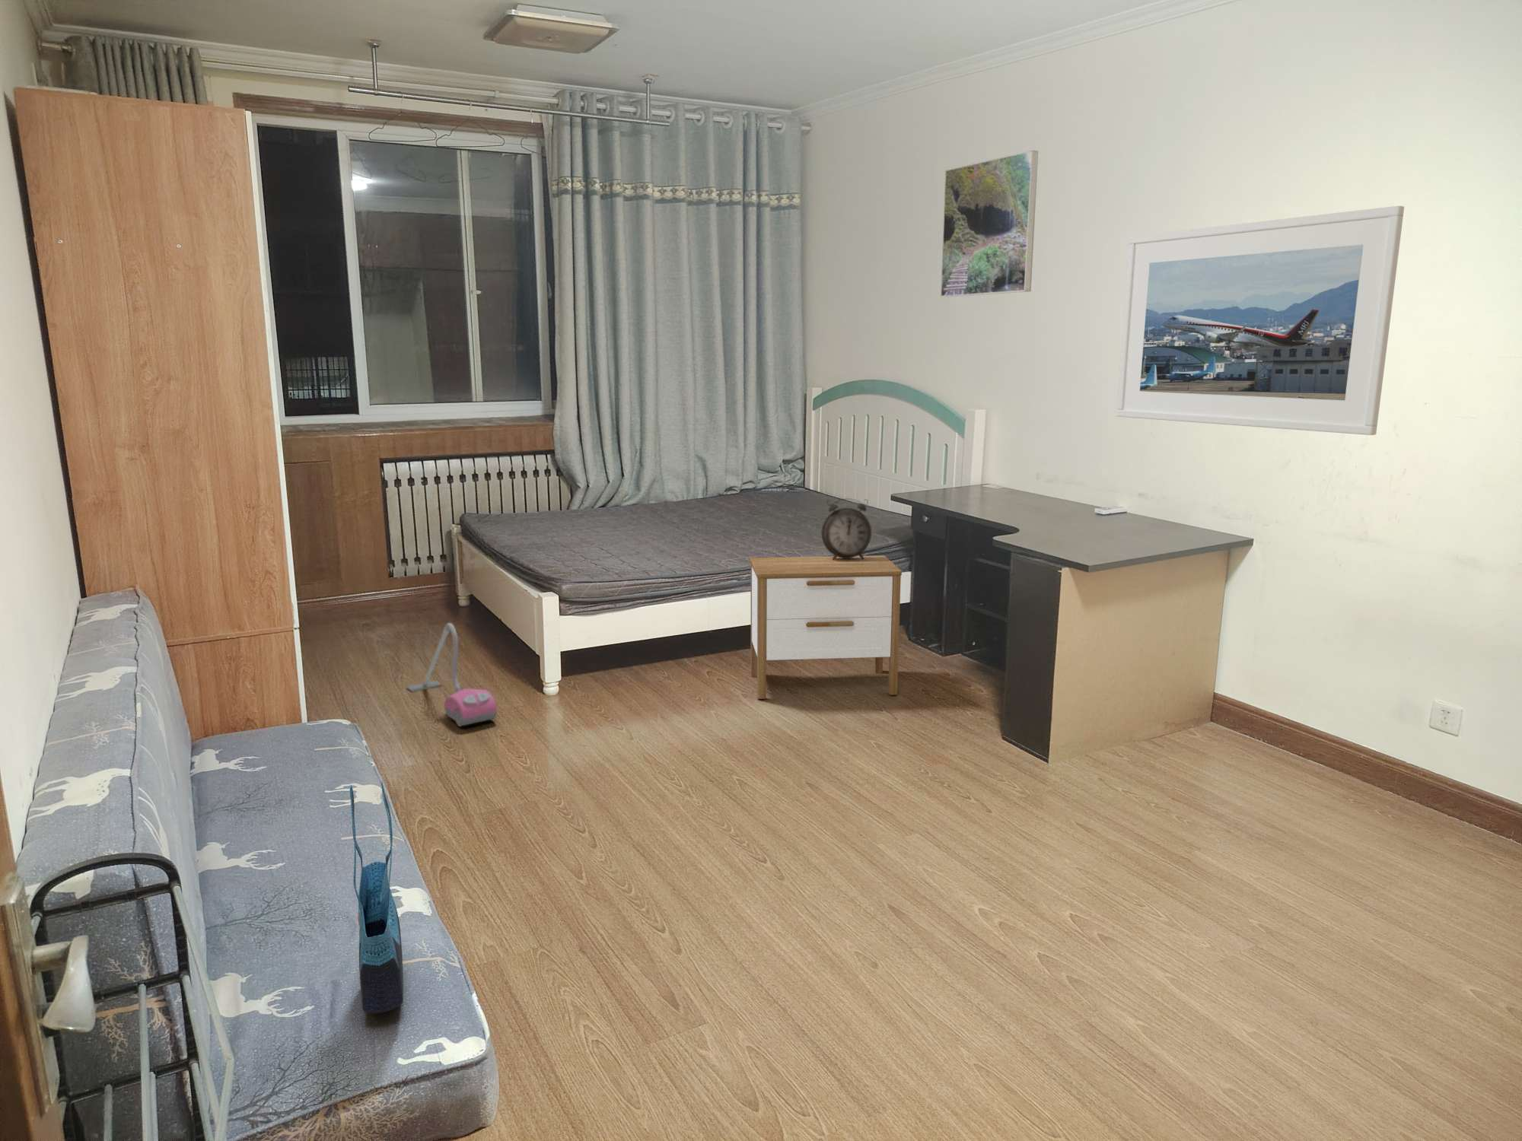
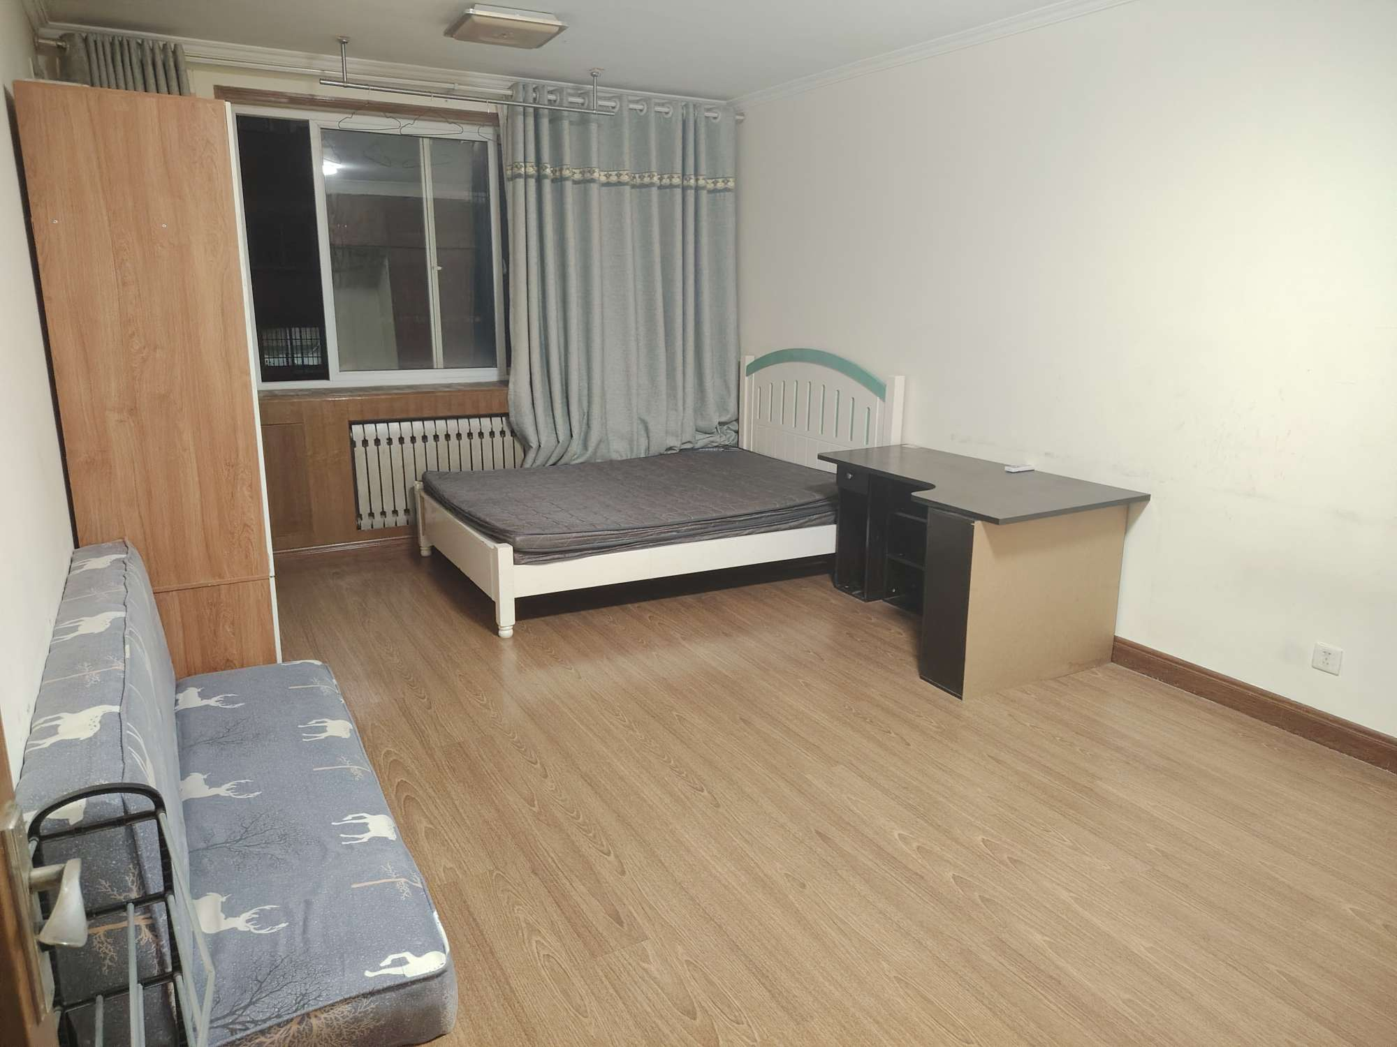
- nightstand (822, 626)
- vacuum cleaner (452, 663)
- alarm clock (847, 527)
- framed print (986, 228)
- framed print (1239, 326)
- tote bag (375, 892)
